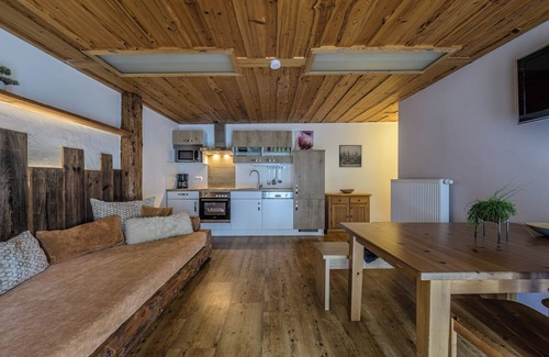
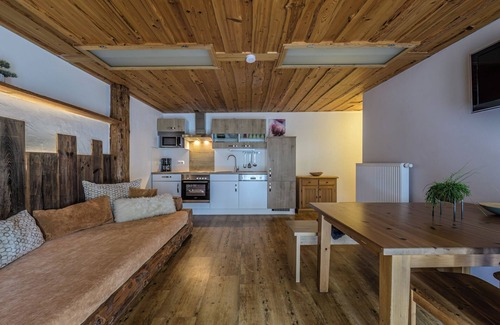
- wall art (350, 156)
